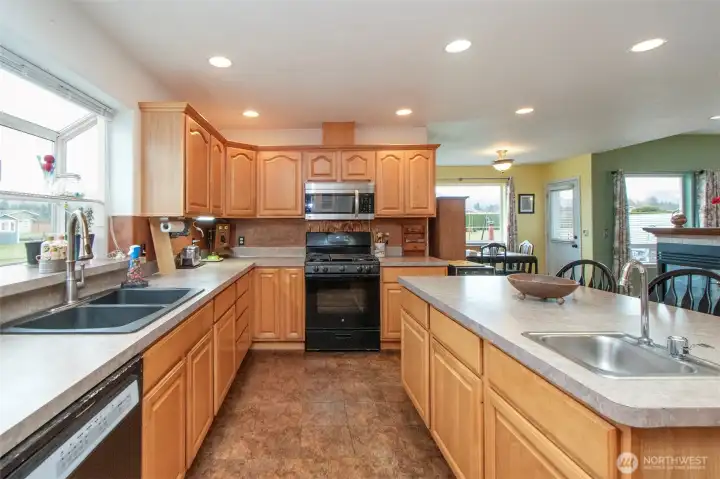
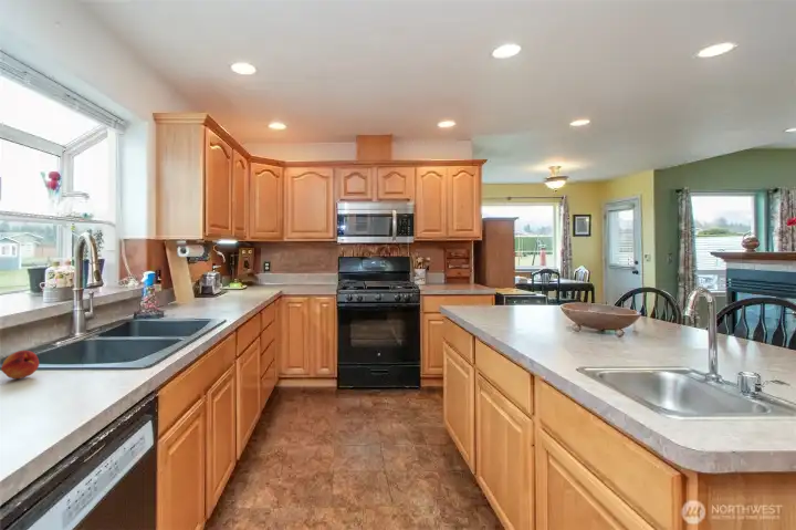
+ fruit (20, 364)
